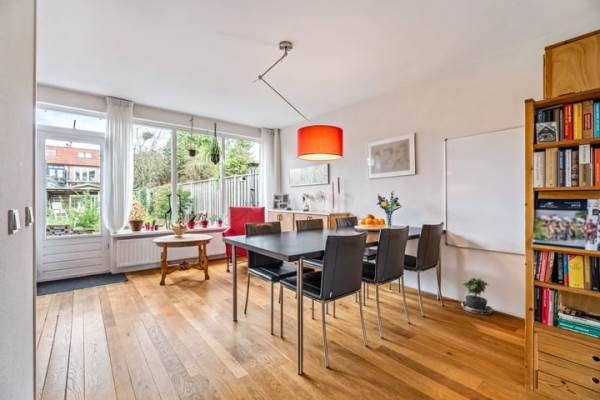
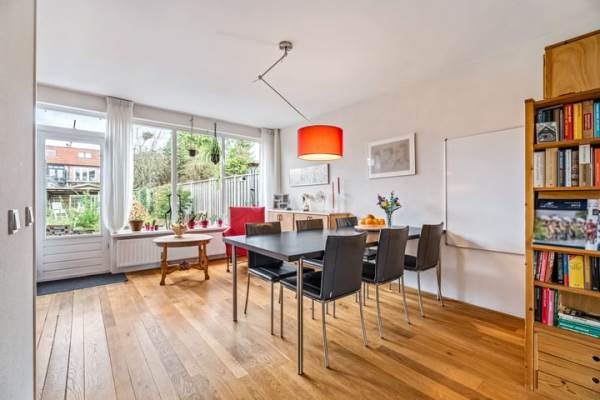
- potted plant (474, 292)
